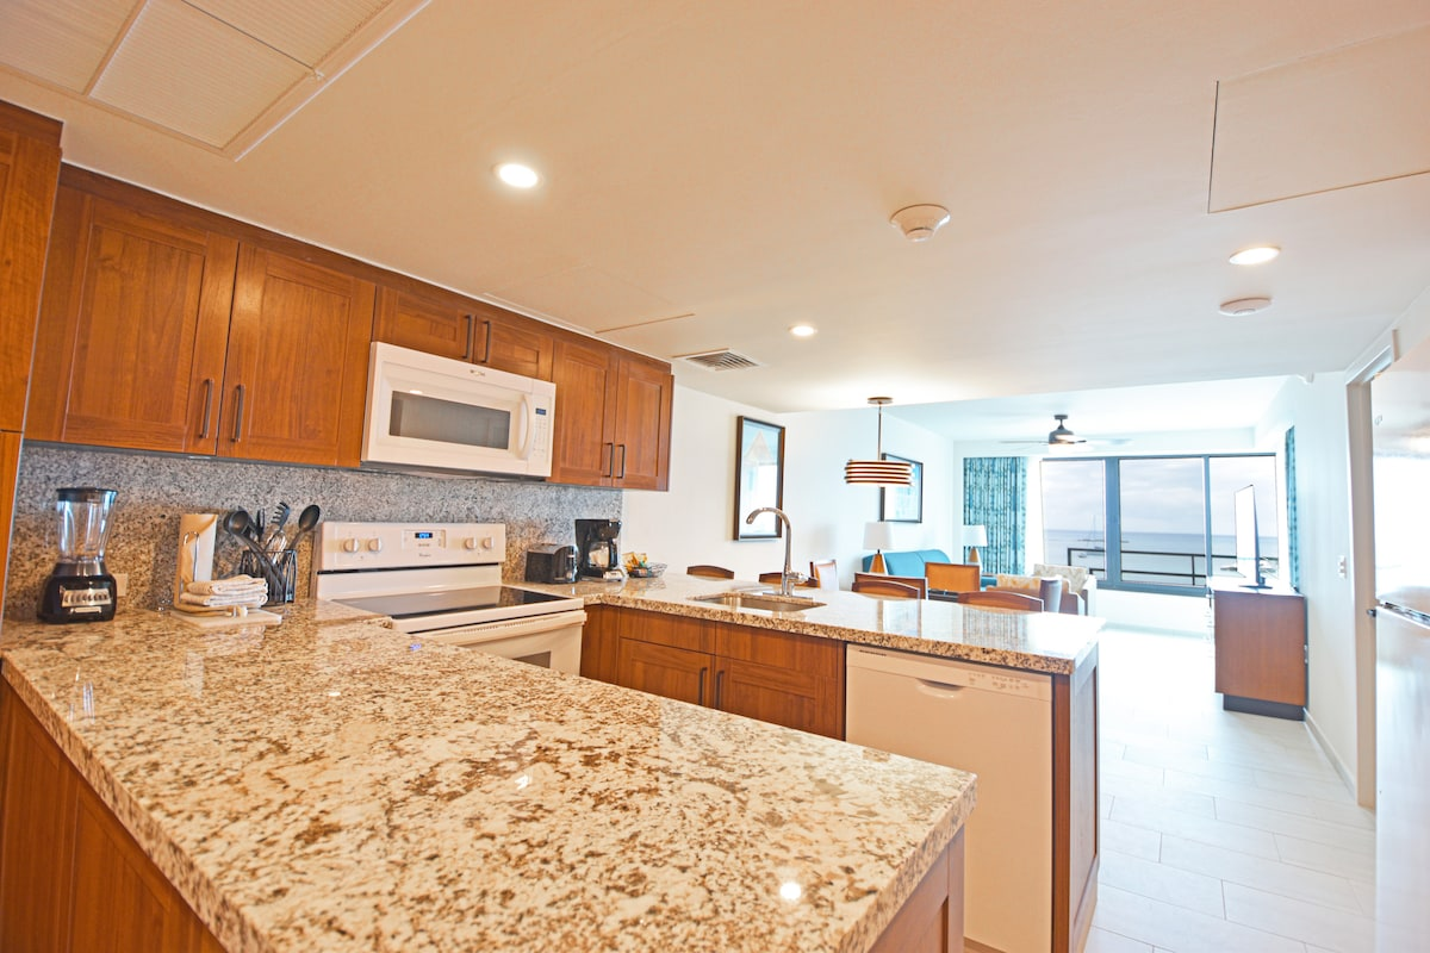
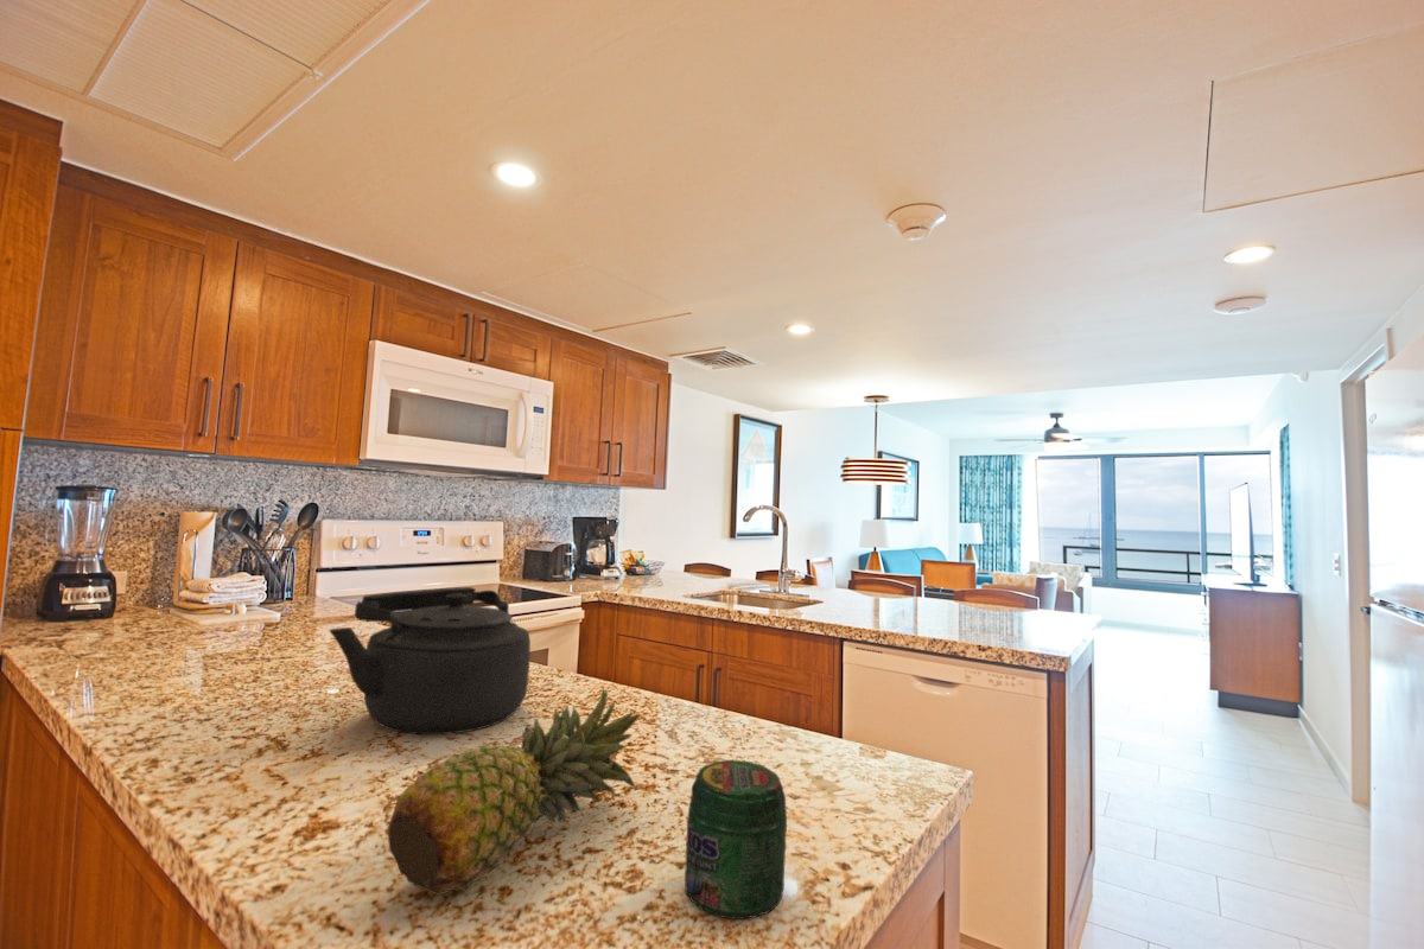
+ jar (736, 832)
+ kettle (445, 652)
+ fruit (538, 775)
